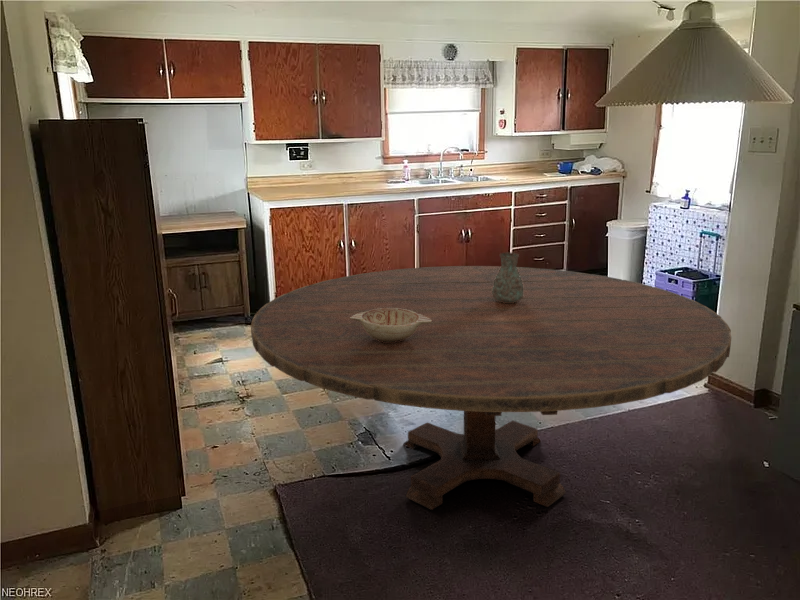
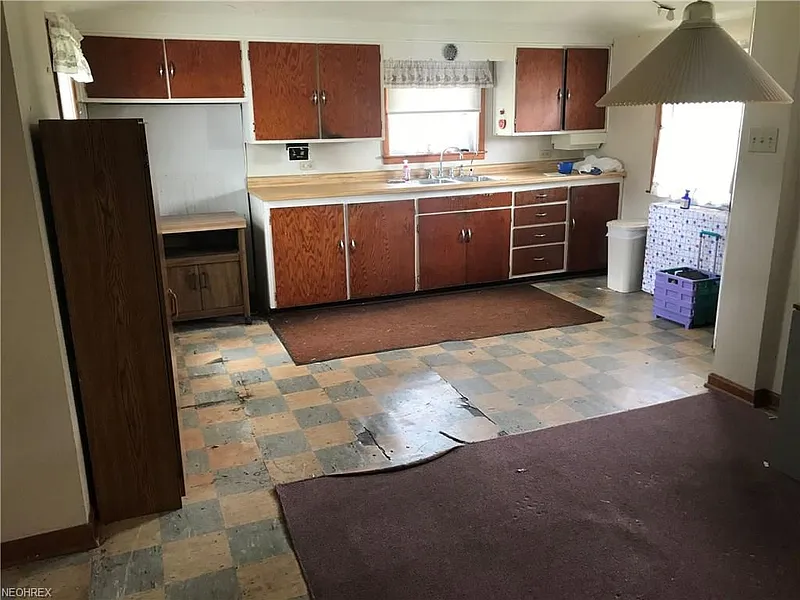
- decorative vase (507, 277)
- dining table (479, 391)
- decorative bowl (390, 325)
